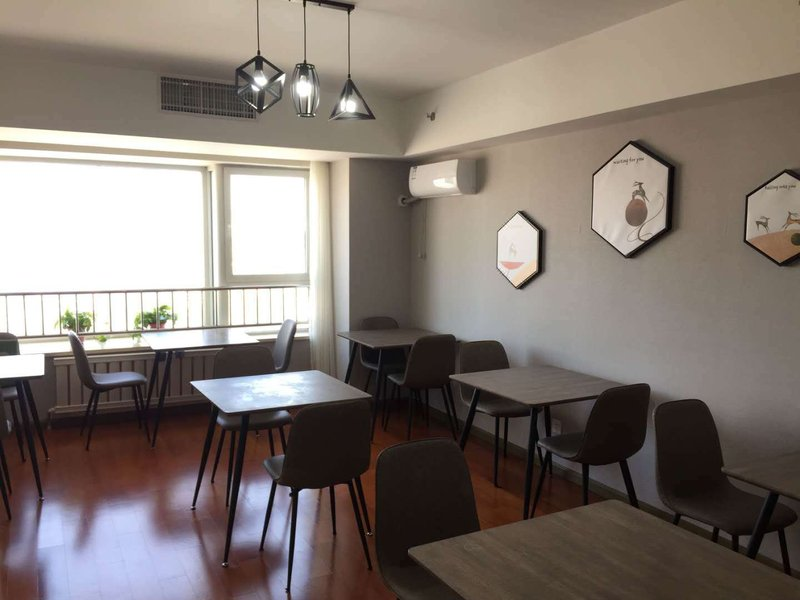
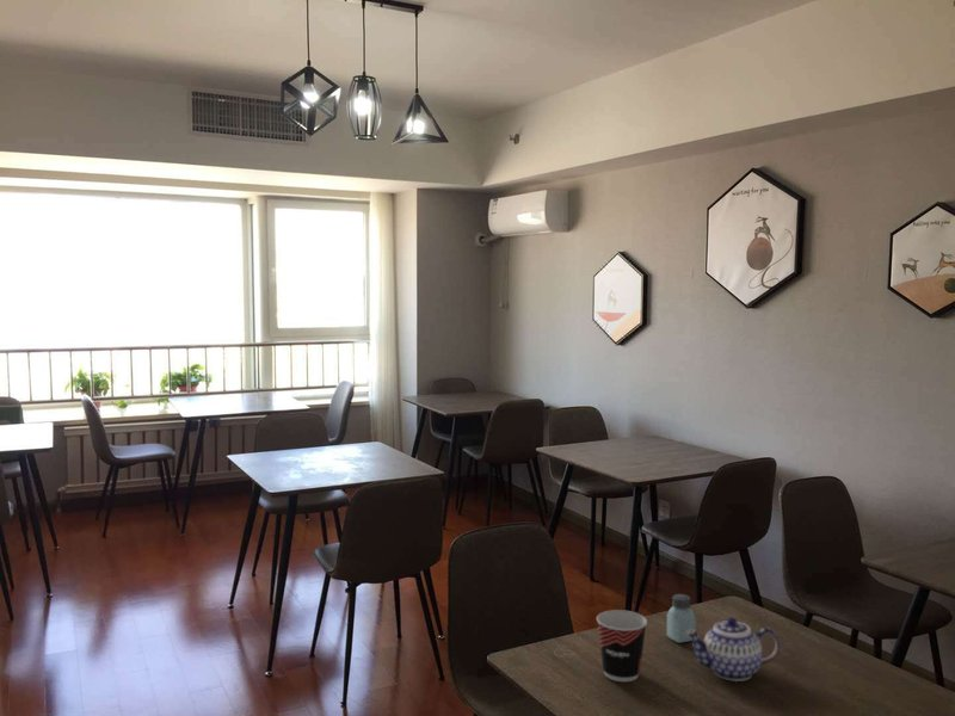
+ teapot (732, 644)
+ saltshaker (680, 617)
+ cup (621, 646)
